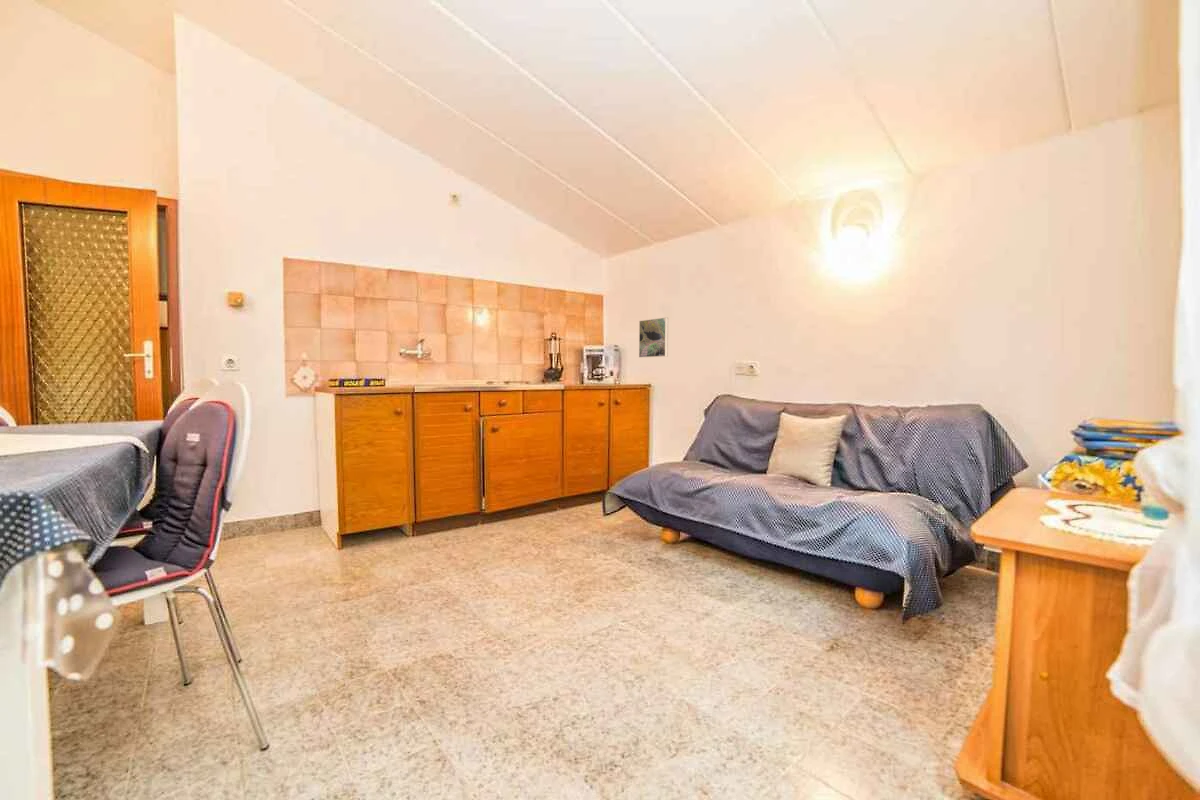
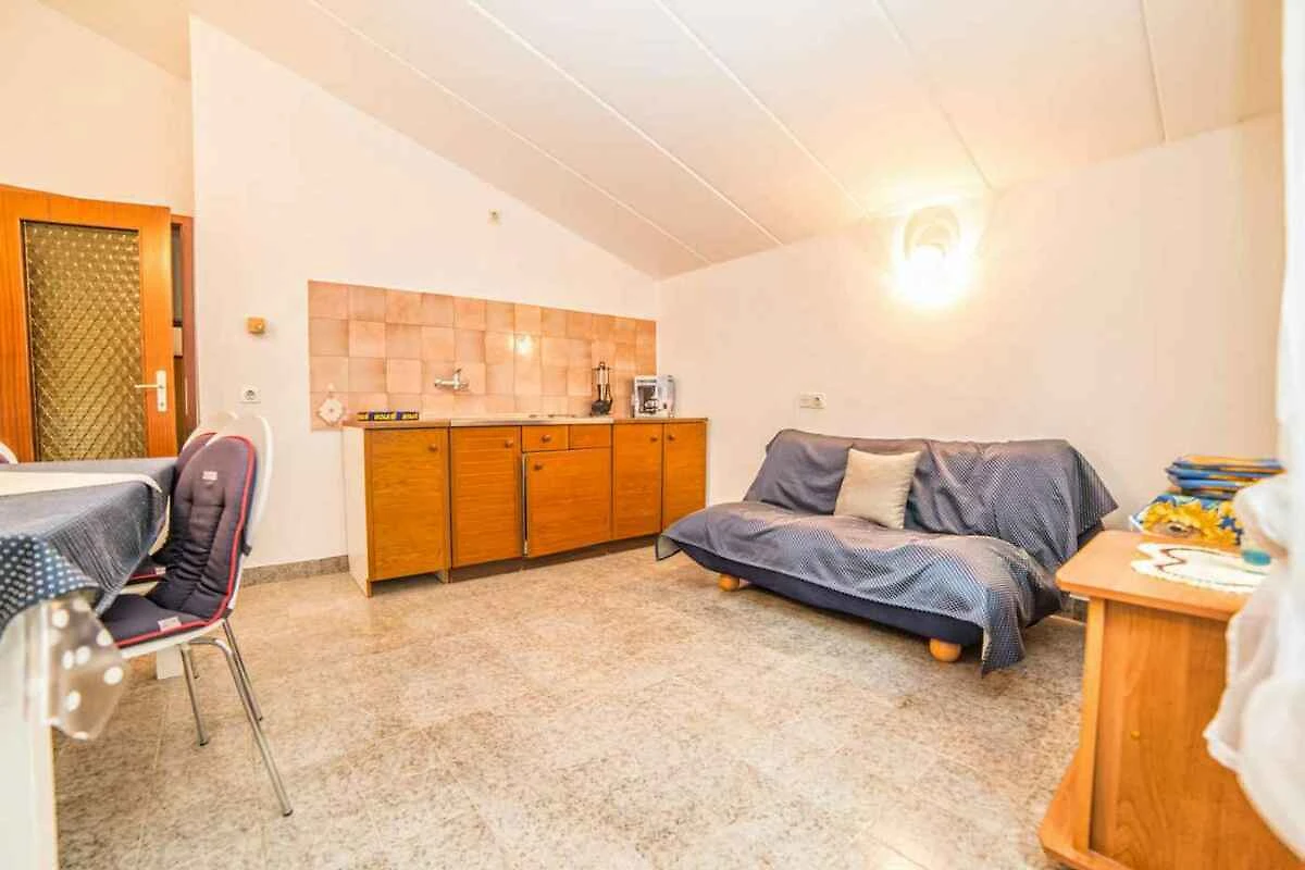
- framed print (653, 338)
